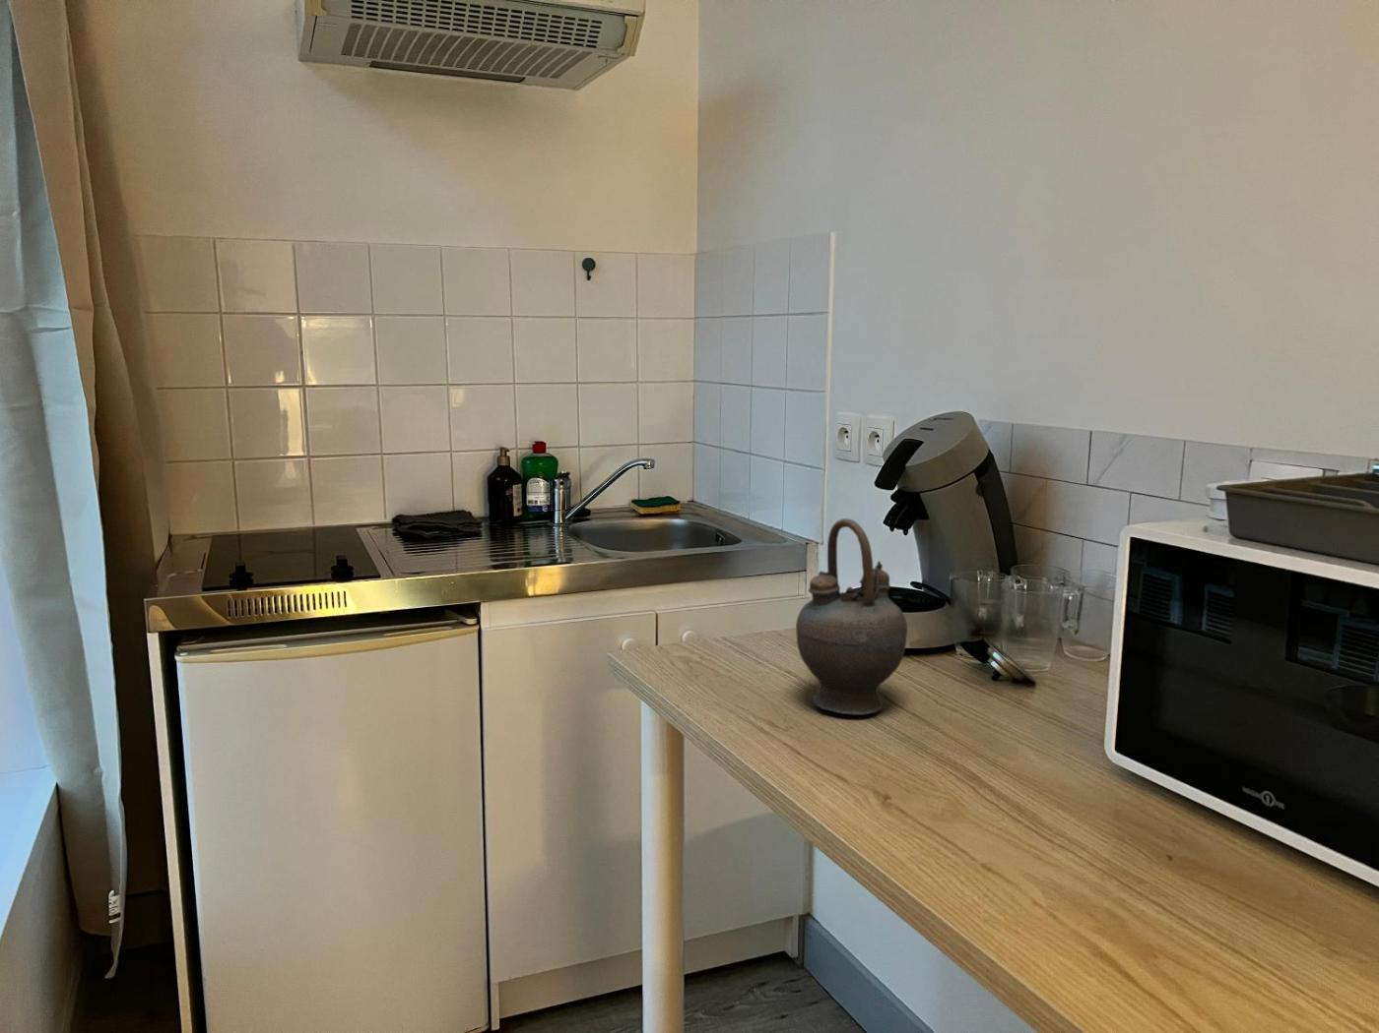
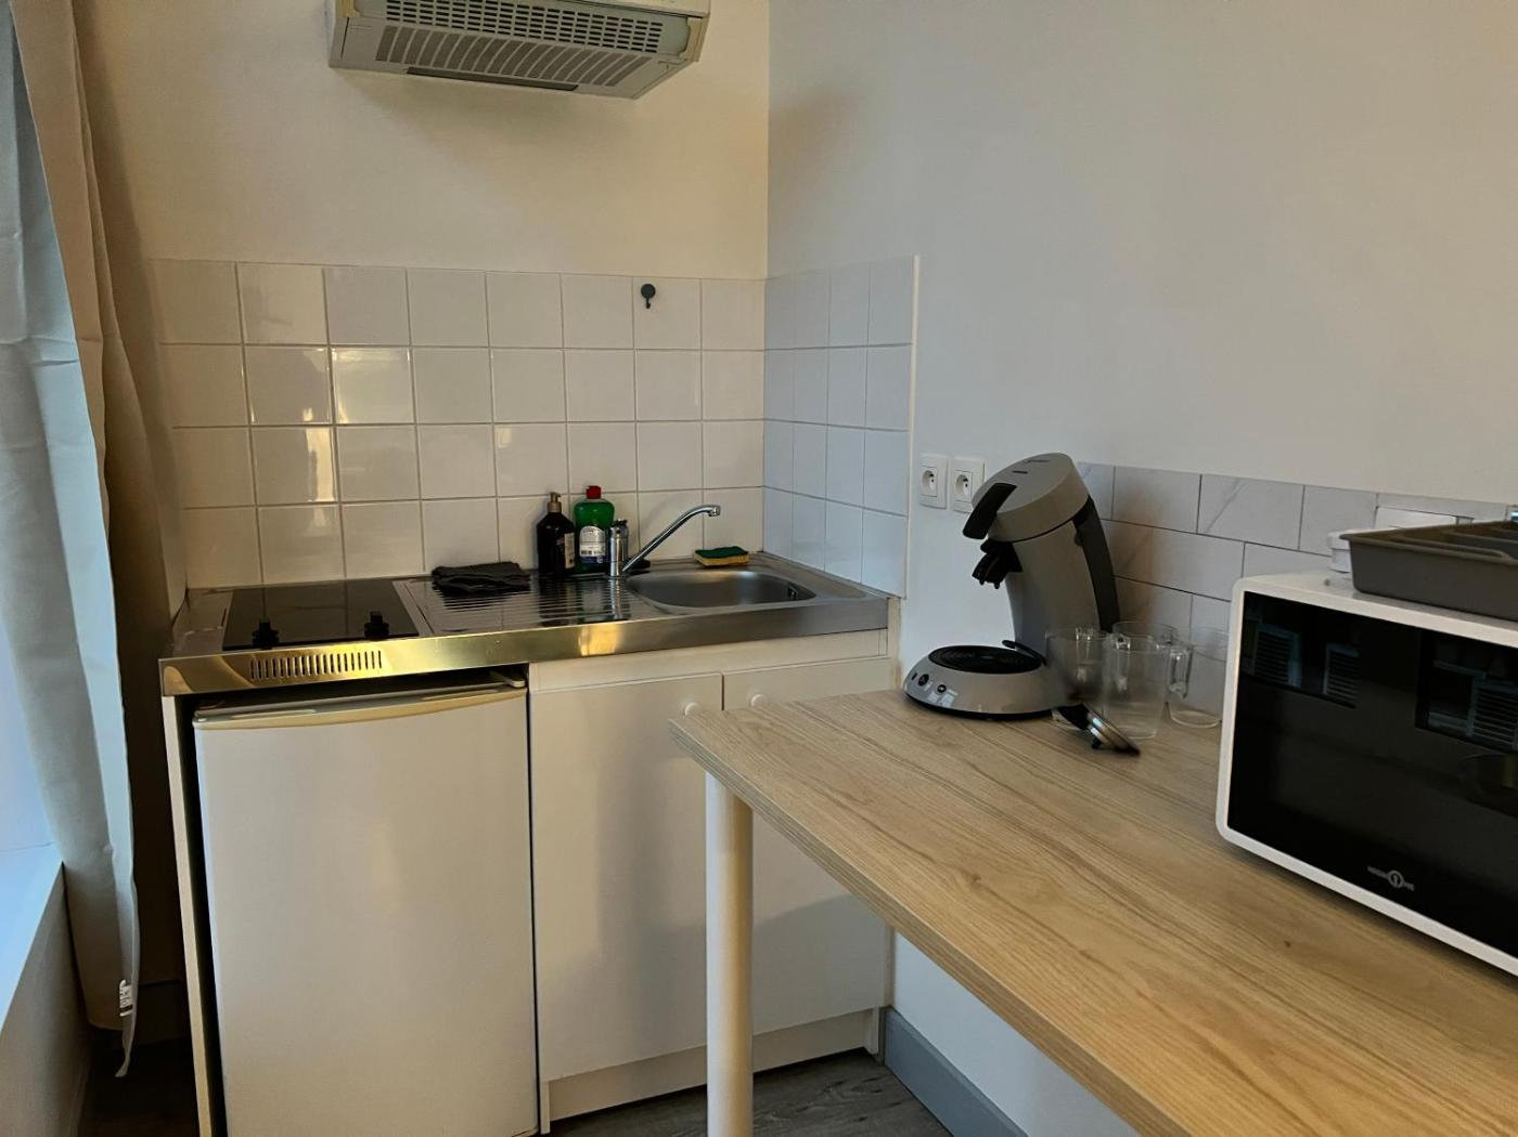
- teapot (845, 611)
